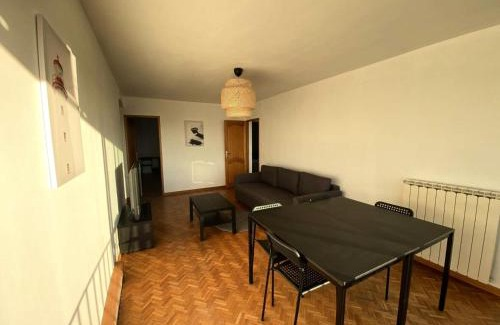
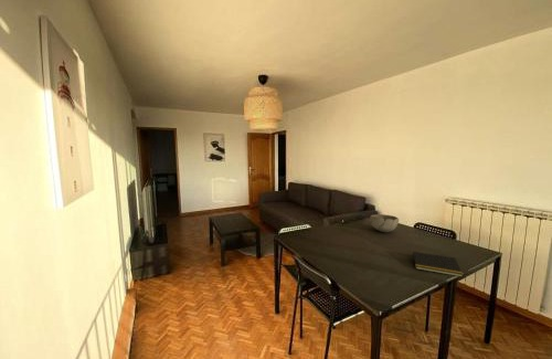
+ bowl (383, 223)
+ notepad (435, 263)
